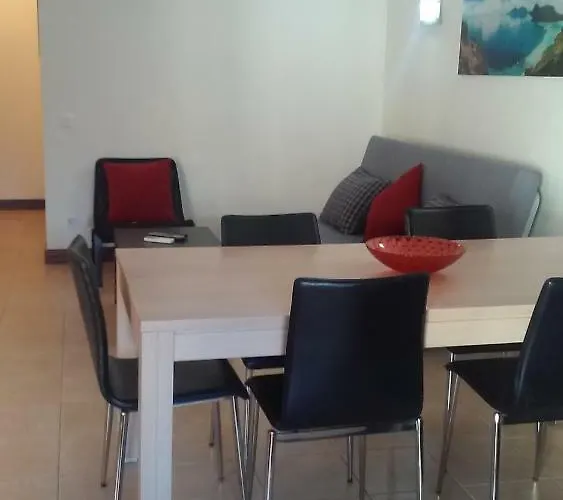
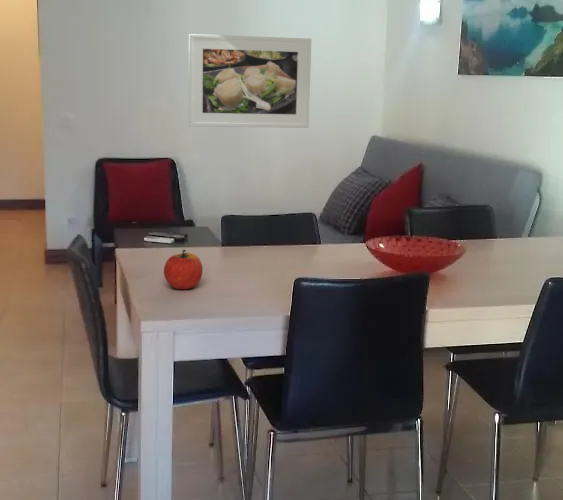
+ apple (183, 269)
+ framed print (250, 82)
